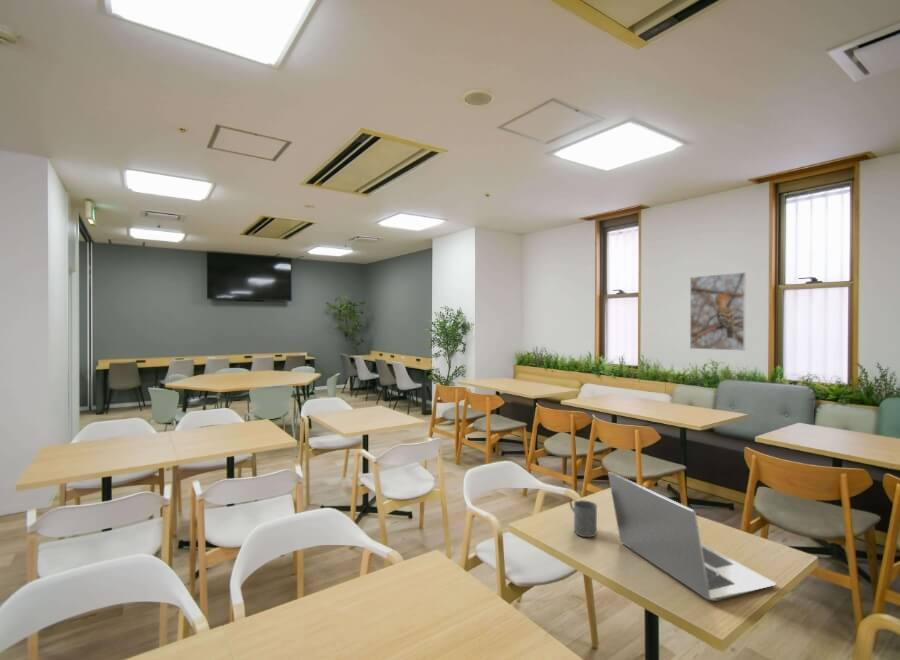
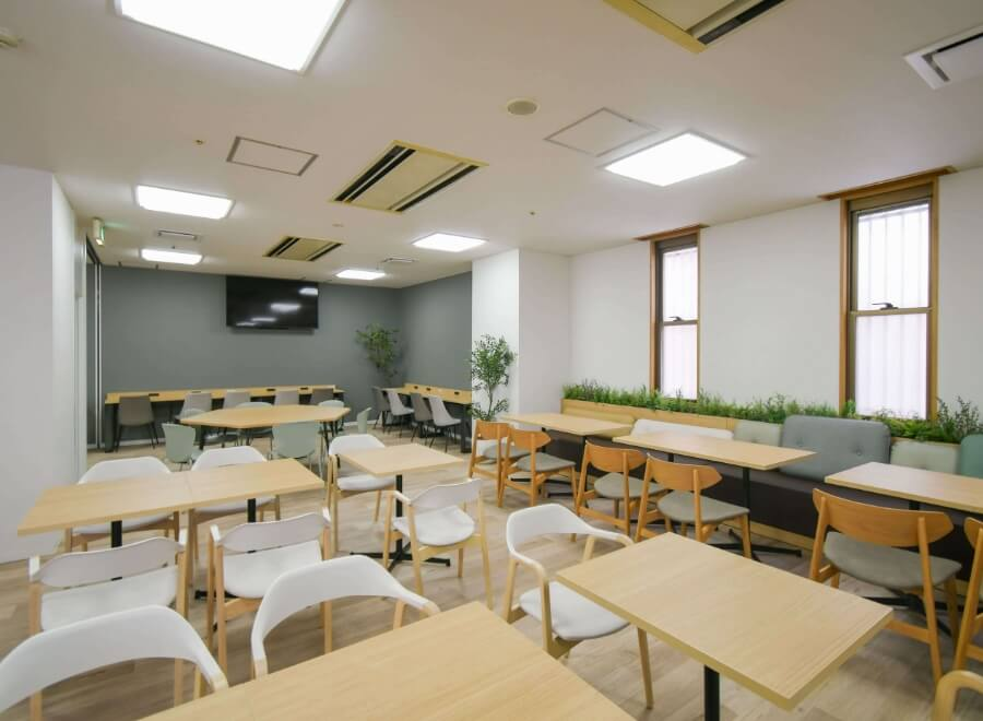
- mug (581, 516)
- laptop (685, 523)
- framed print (716, 312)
